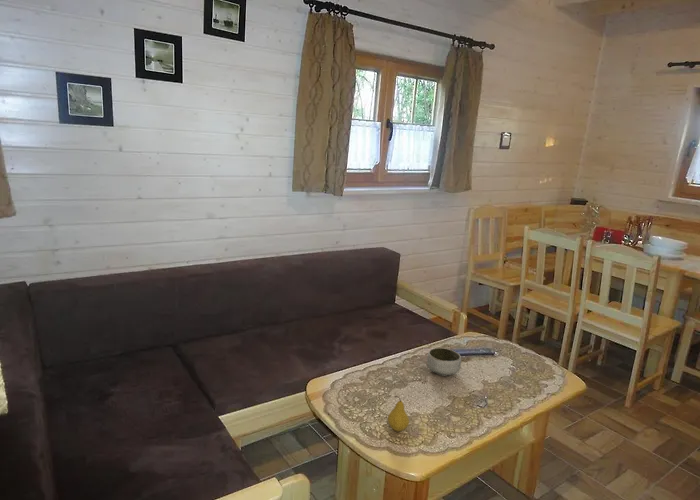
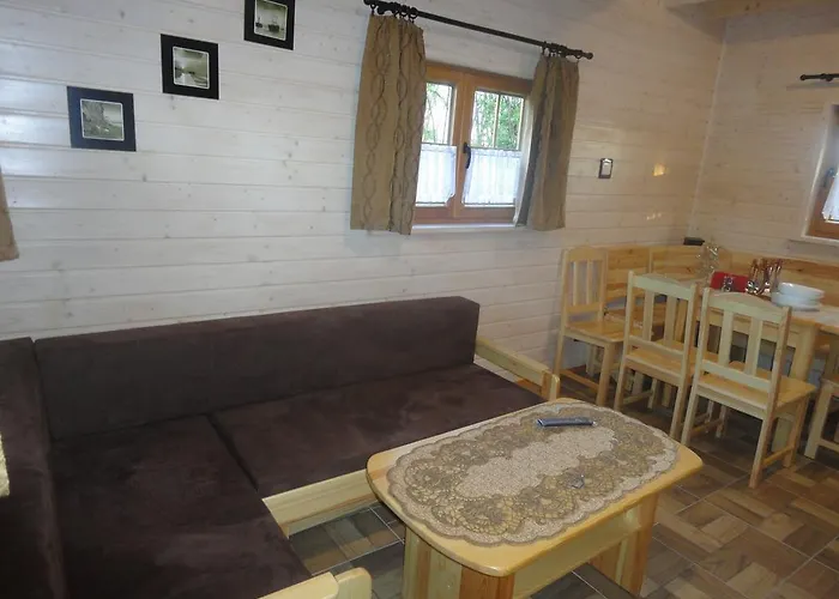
- bowl (443, 363)
- fruit (399, 411)
